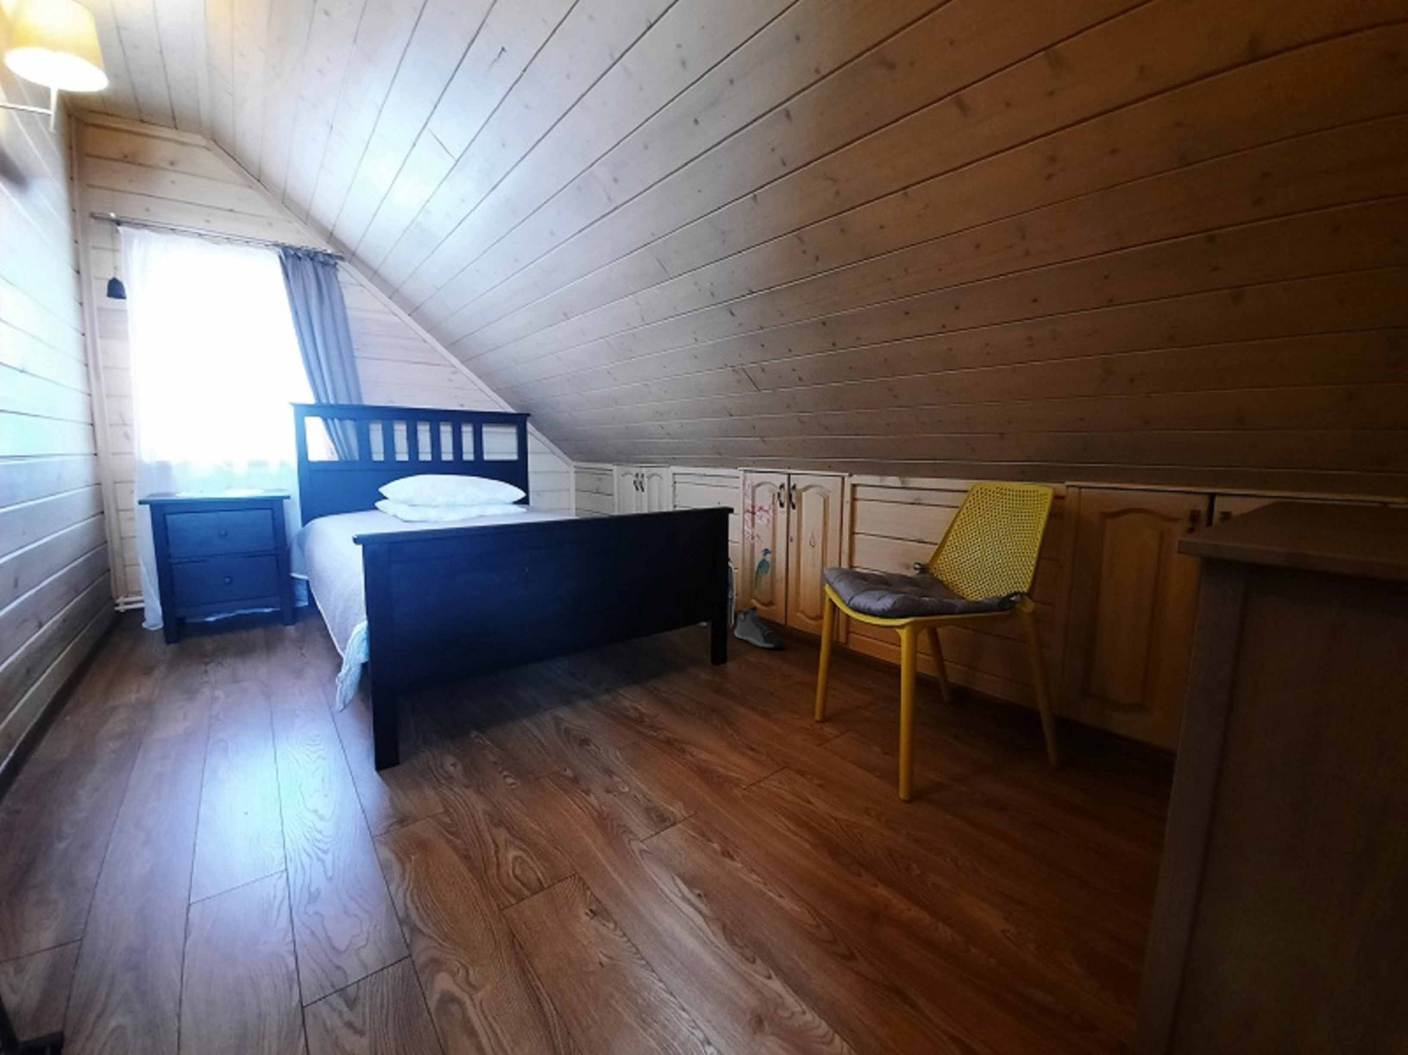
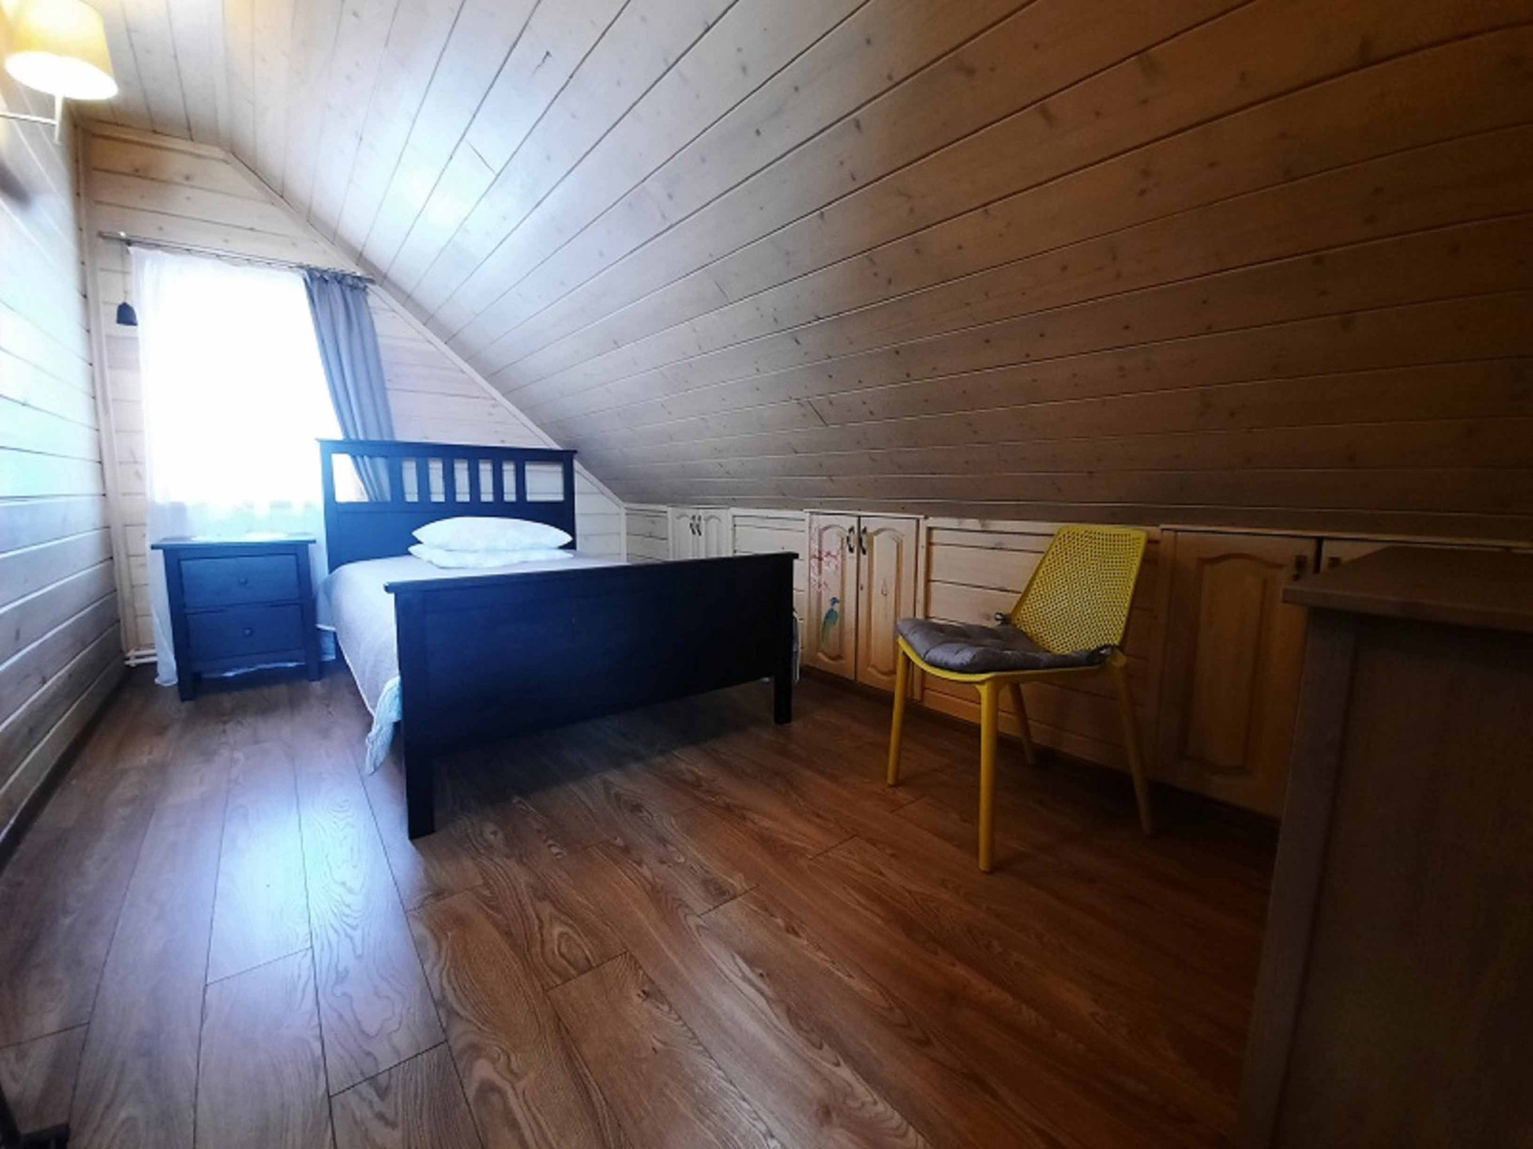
- sneaker (757, 625)
